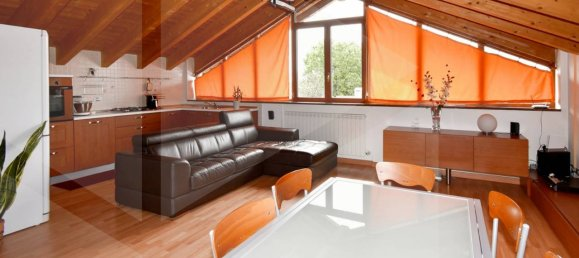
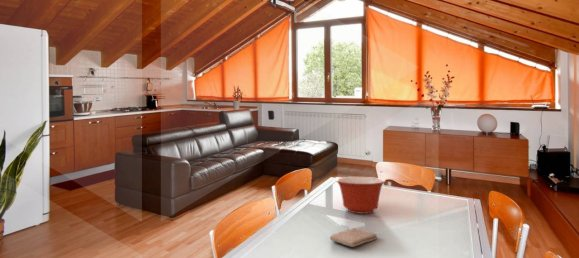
+ mixing bowl (360, 195)
+ washcloth (354, 236)
